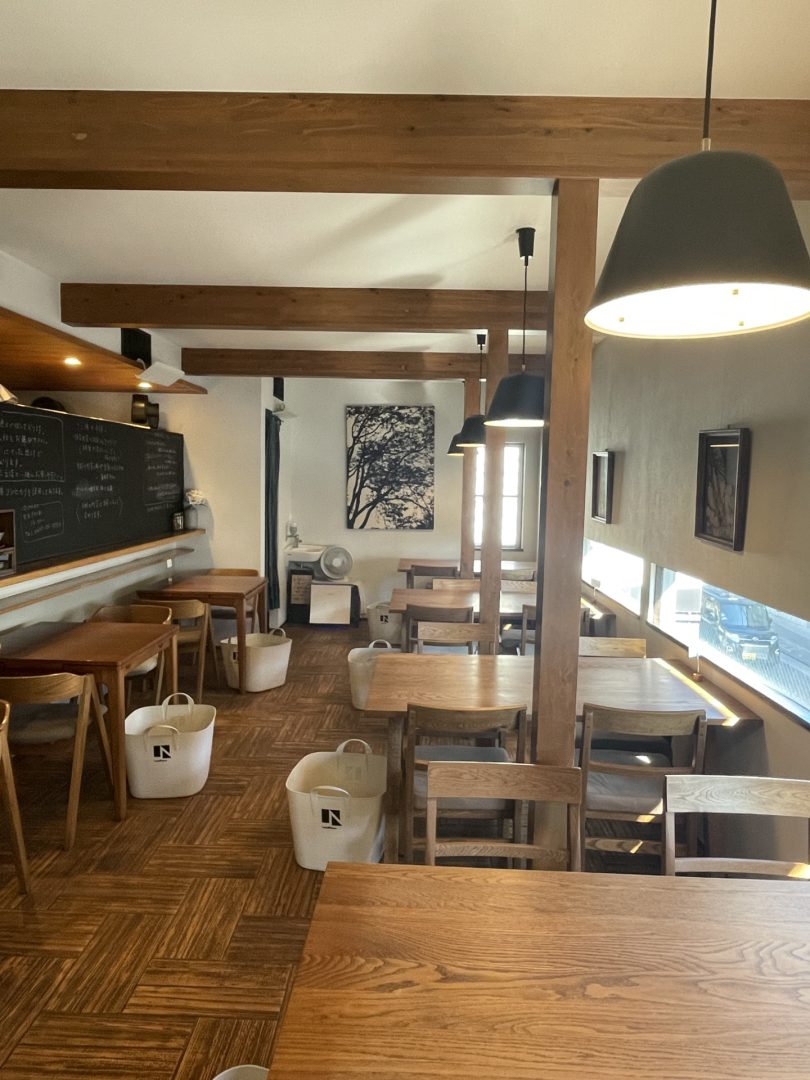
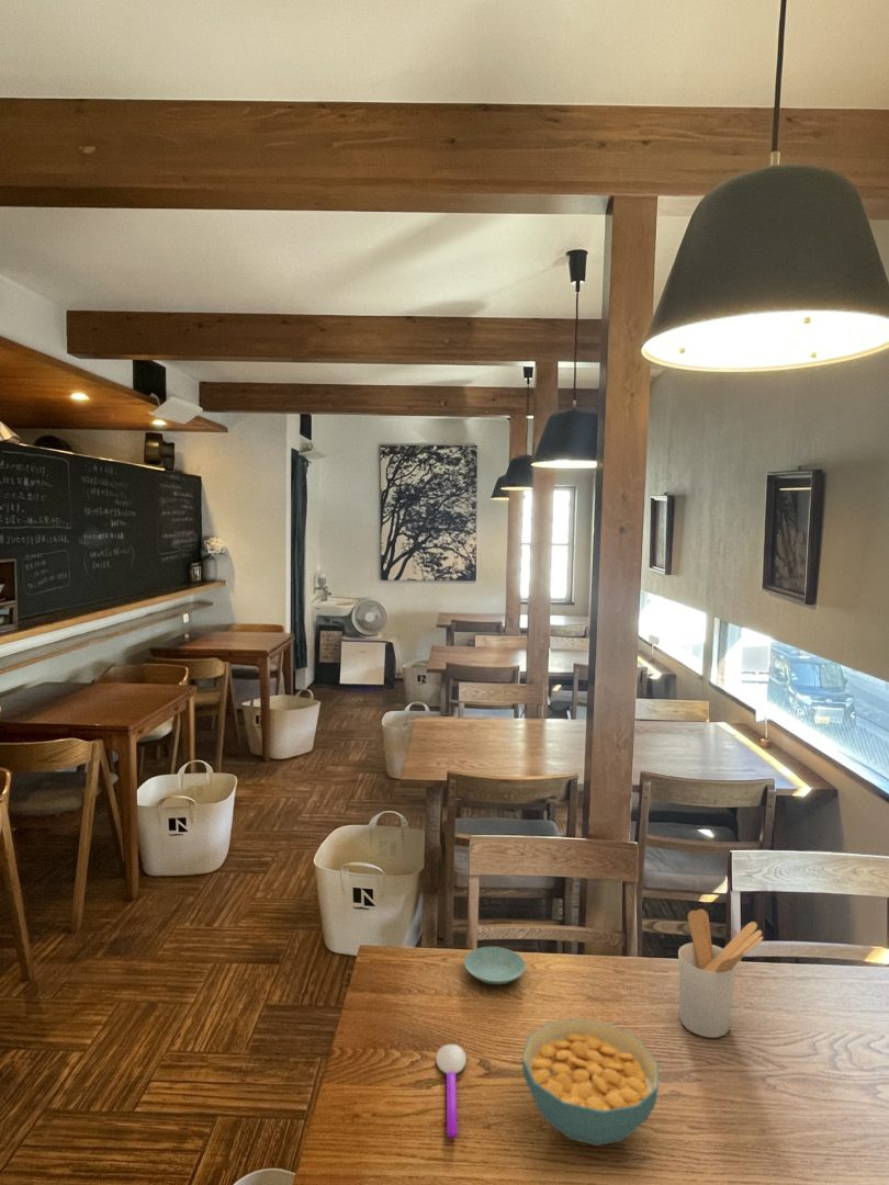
+ saucer (494, 968)
+ spoon (451, 1084)
+ cereal bowl (588, 1092)
+ utensil holder (720, 973)
